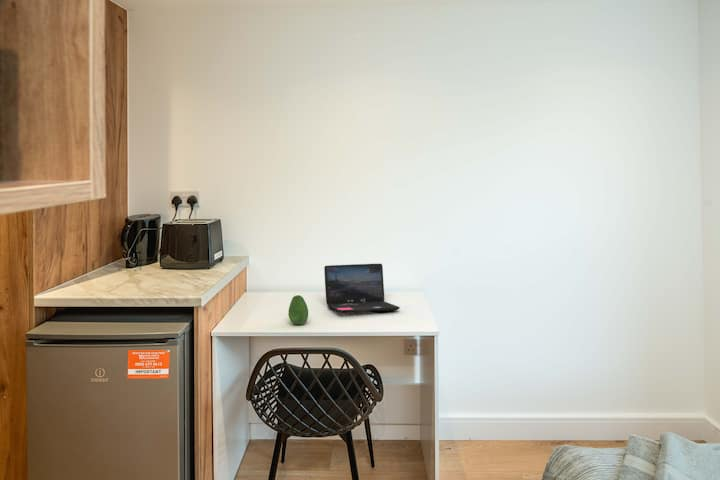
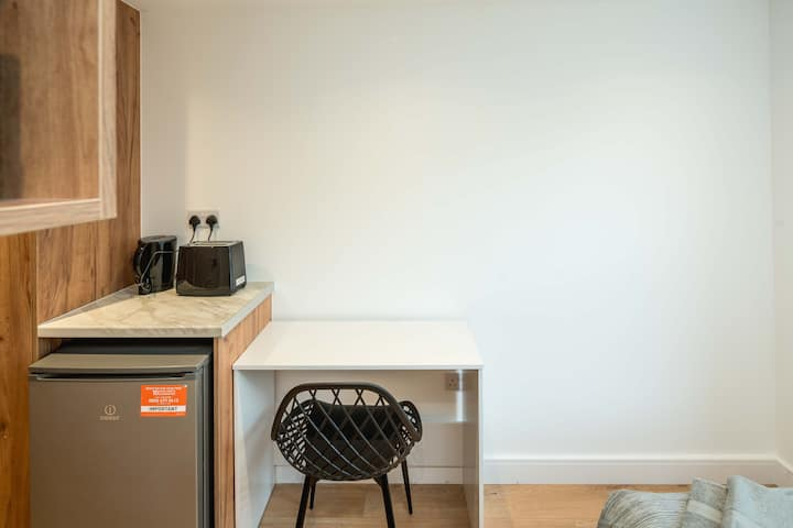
- fruit (298, 309)
- laptop (361, 287)
